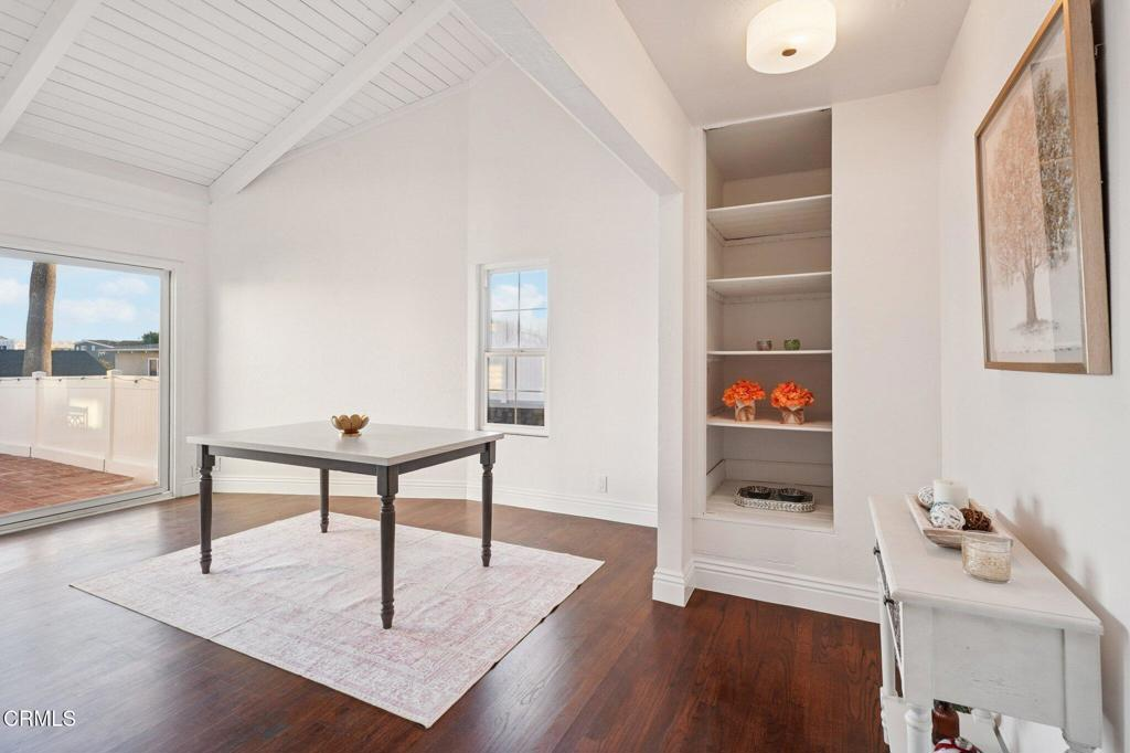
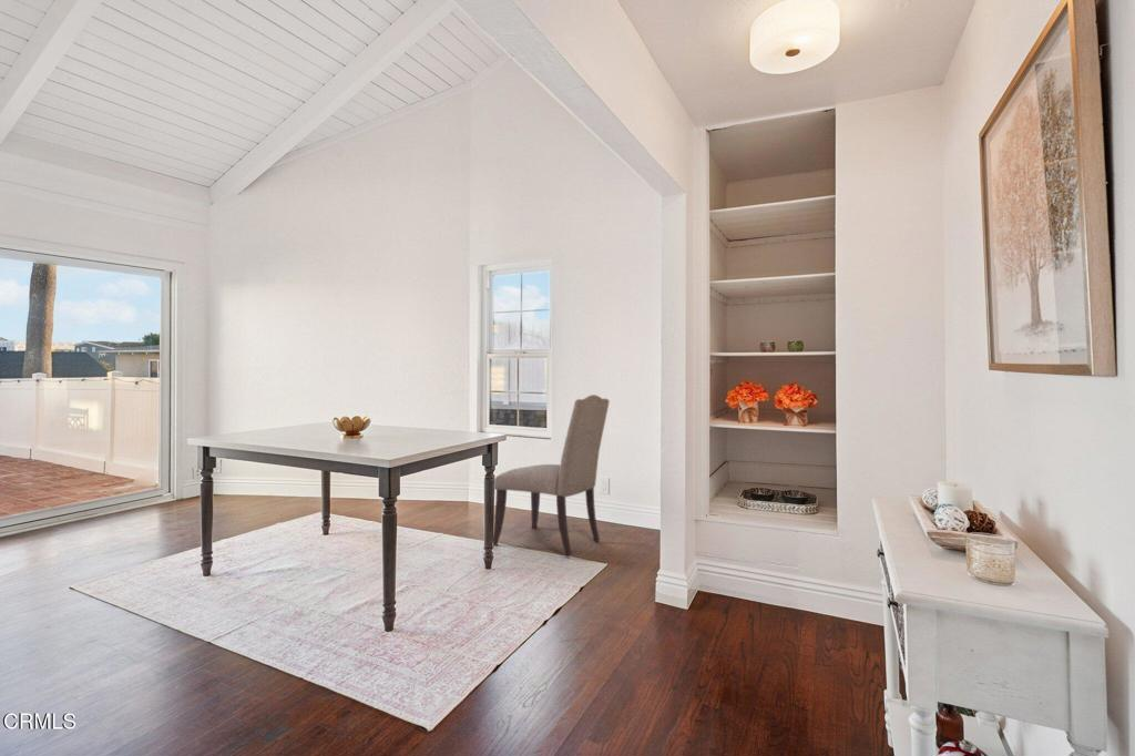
+ chair (553, 468)
